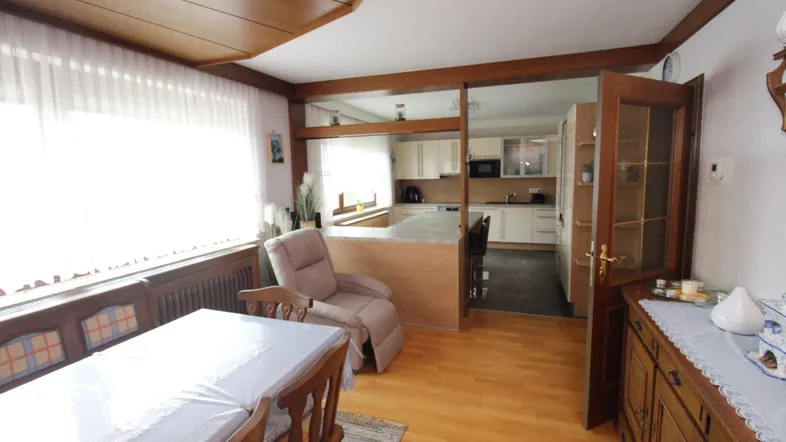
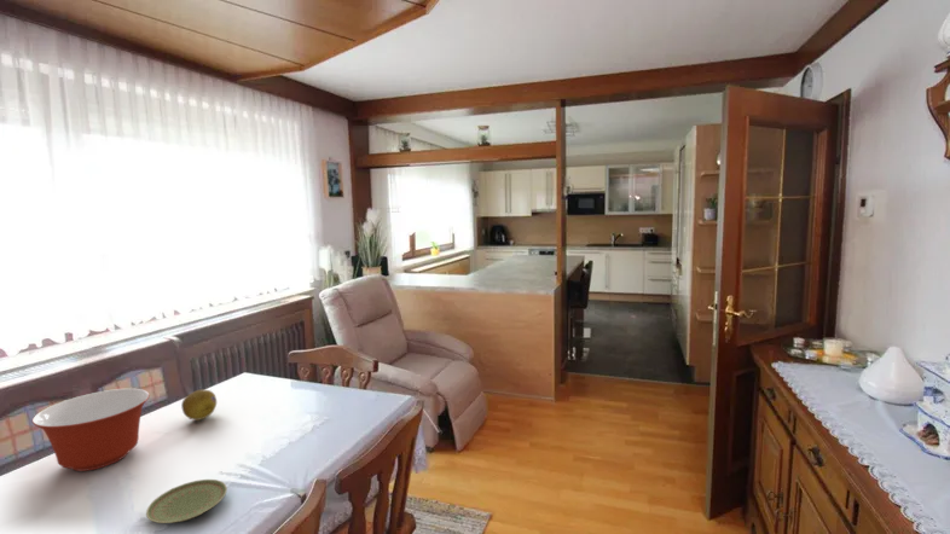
+ plate (189, 503)
+ fruit (199, 405)
+ mixing bowl (97, 431)
